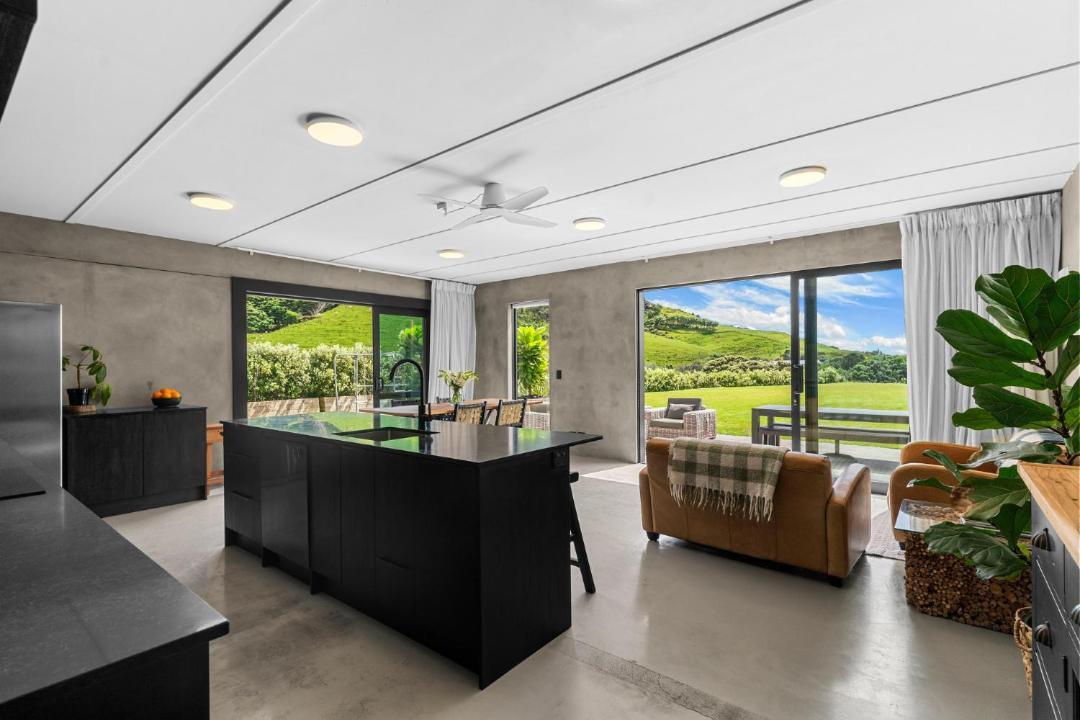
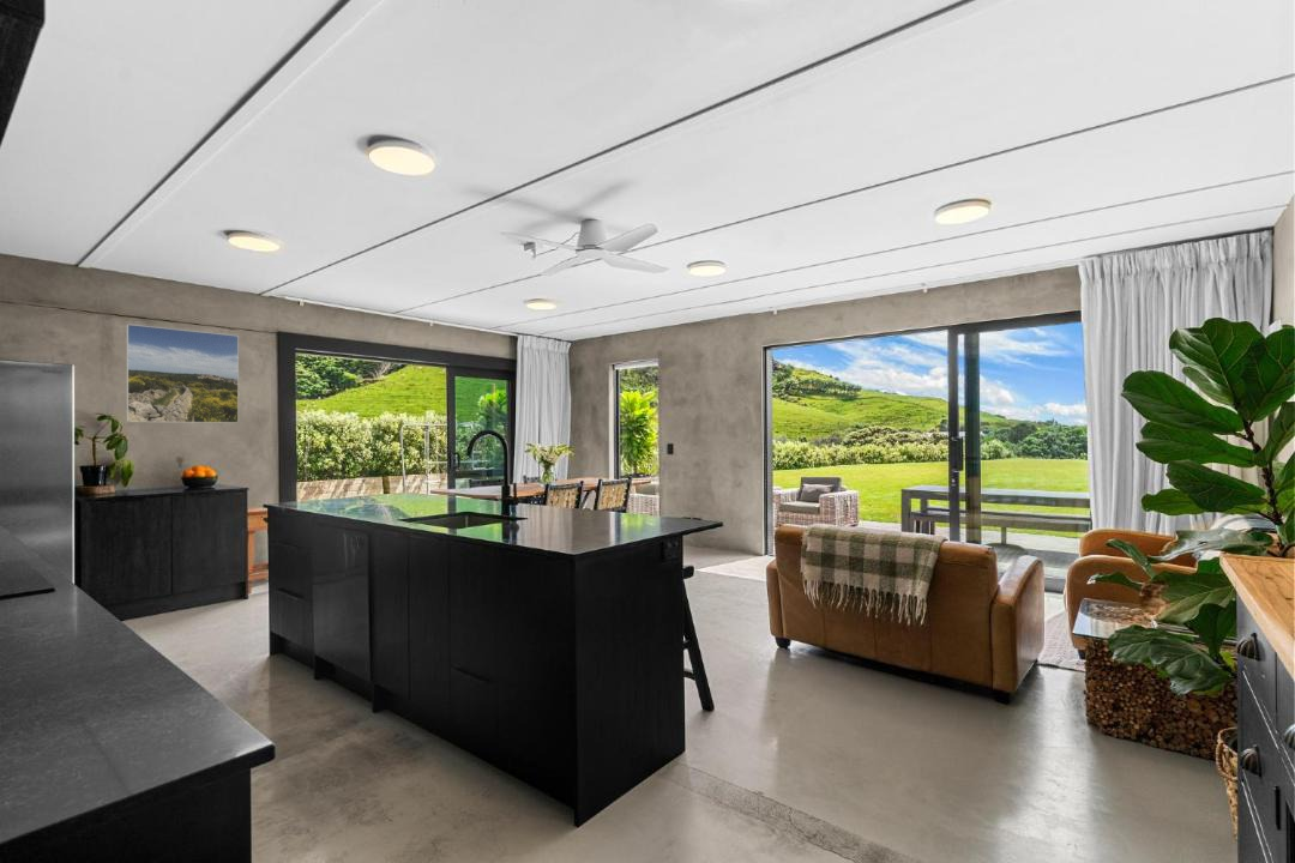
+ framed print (185, 376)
